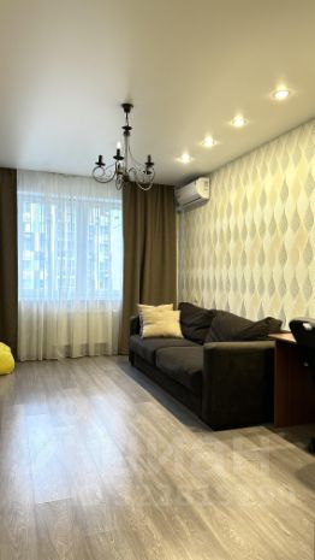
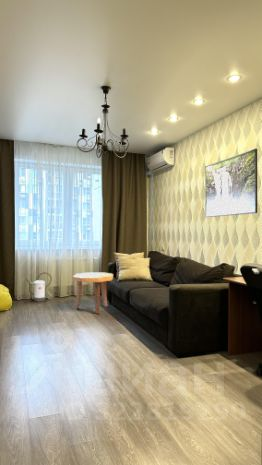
+ watering can (39, 286)
+ side table (94, 291)
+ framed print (228, 186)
